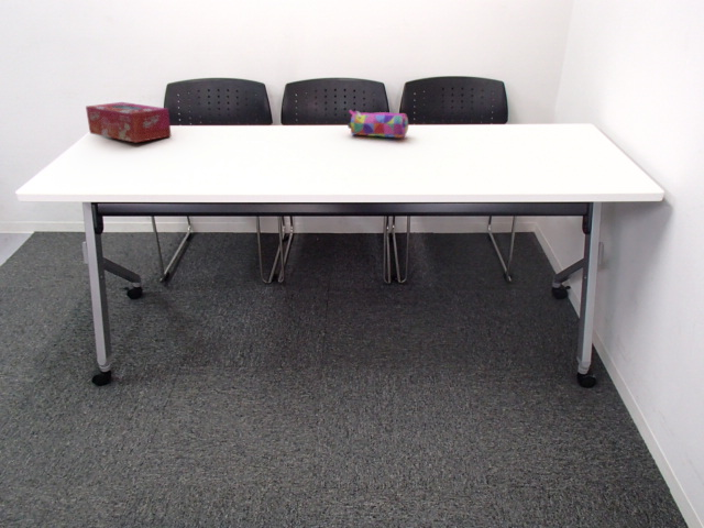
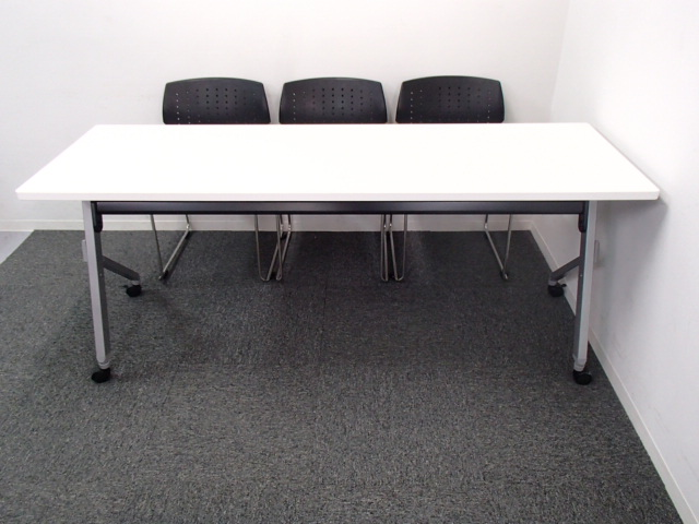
- tissue box (128, 121)
- pencil case (377, 123)
